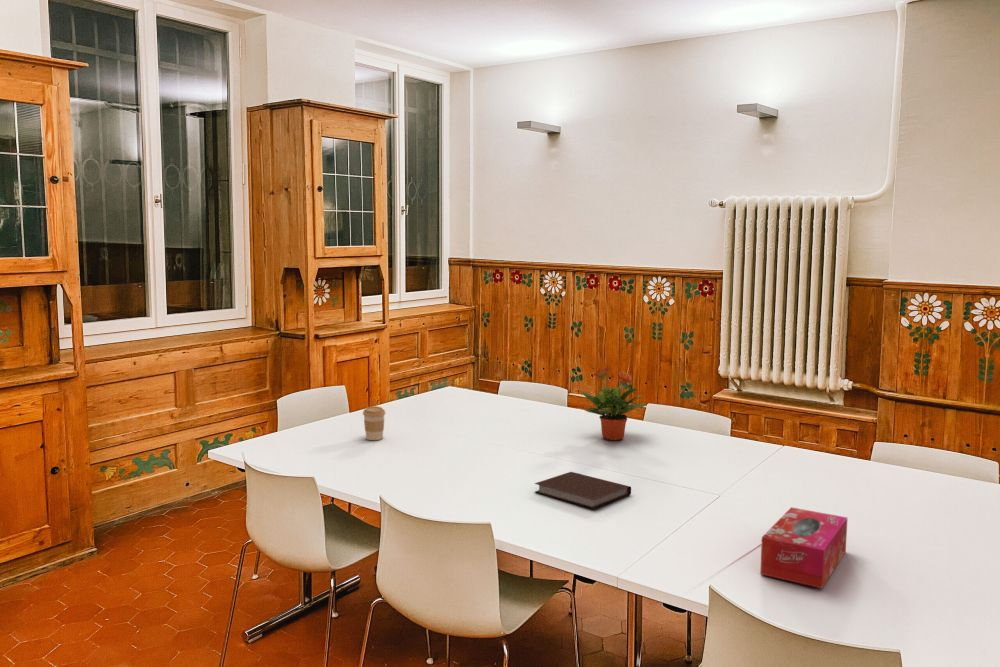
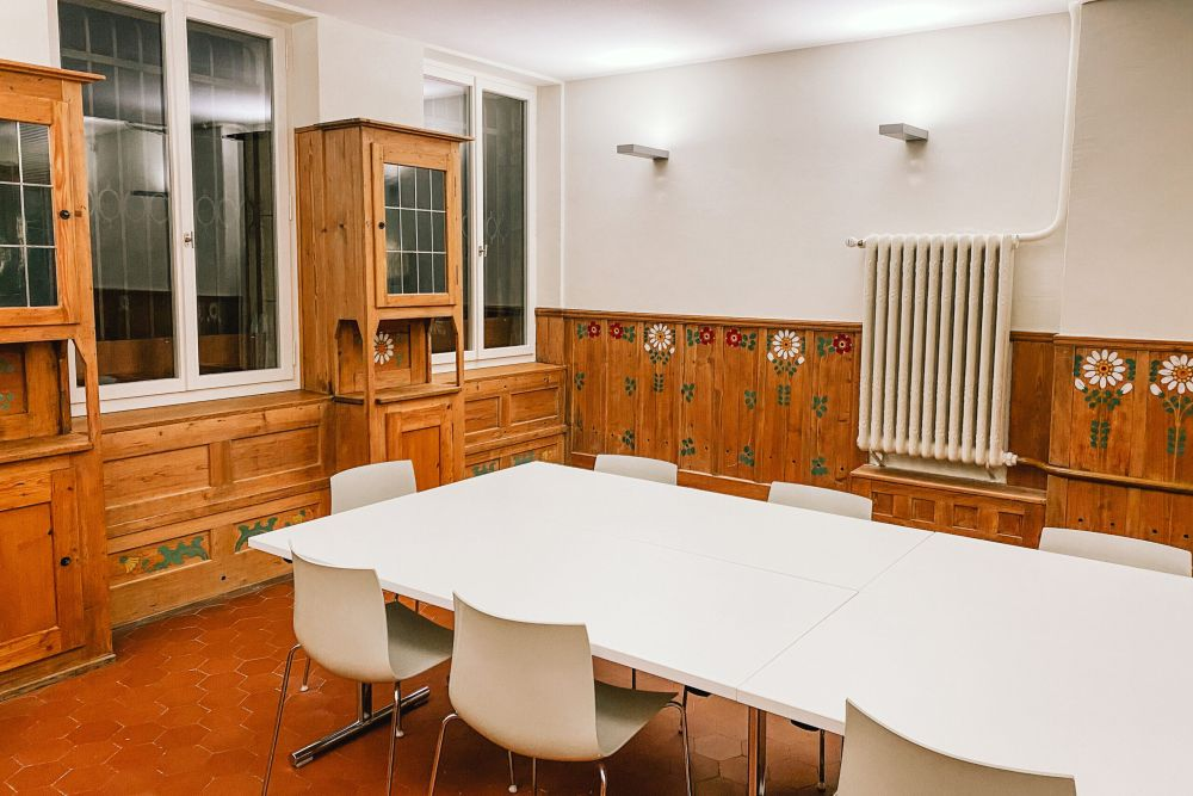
- notebook (582, 488)
- potted plant (613, 403)
- coffee cup (374, 423)
- tissue box (805, 544)
